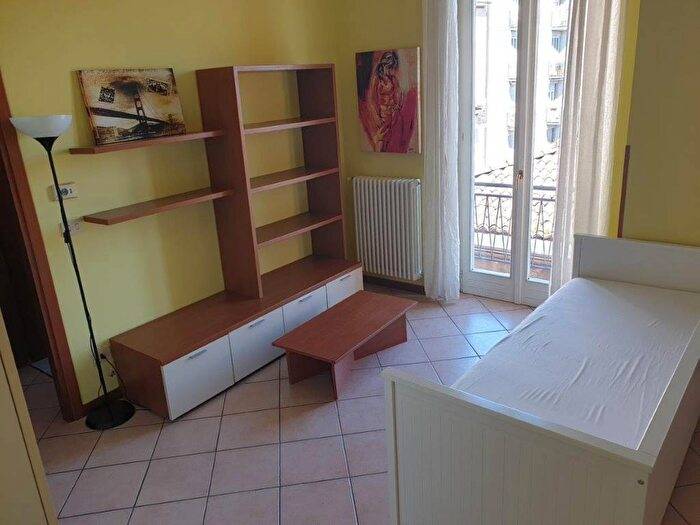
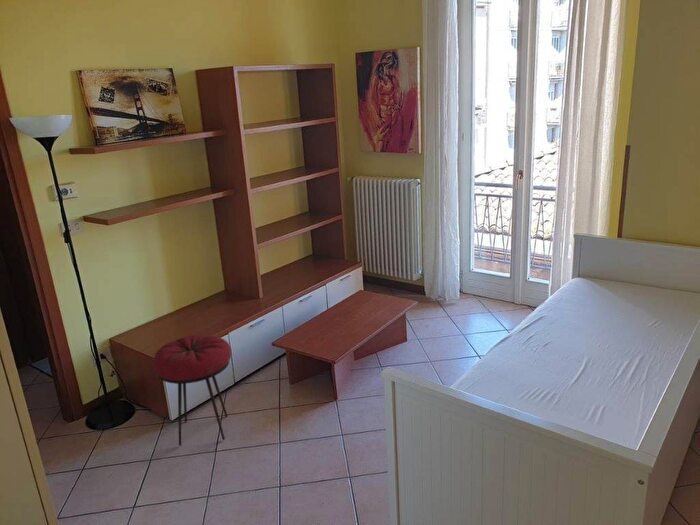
+ stool (197, 381)
